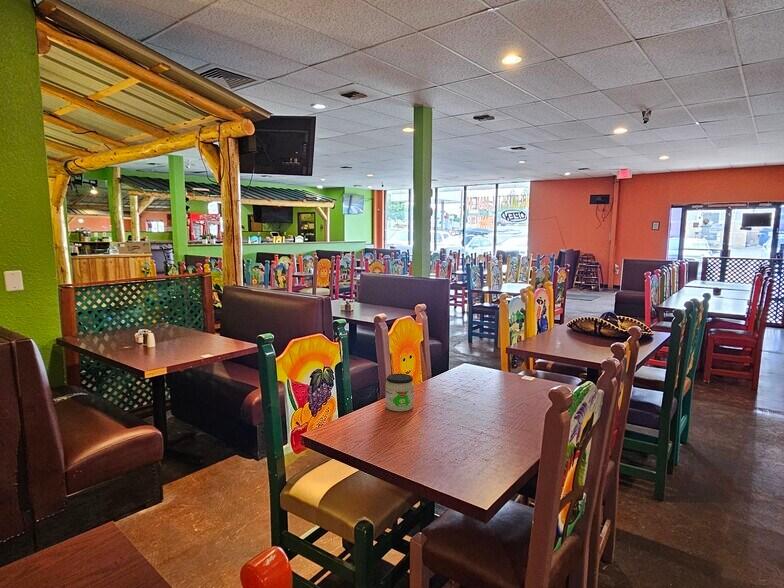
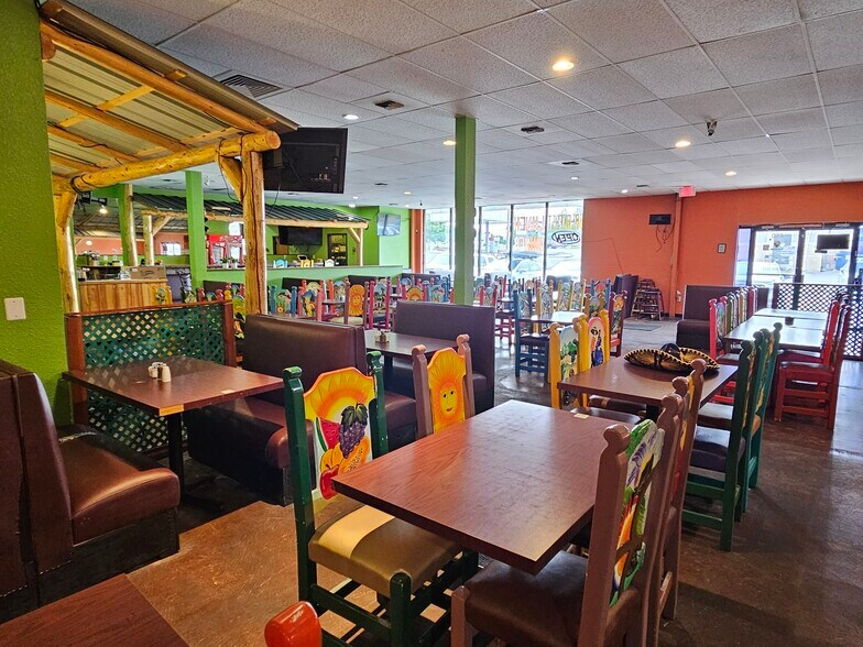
- jar (399, 391)
